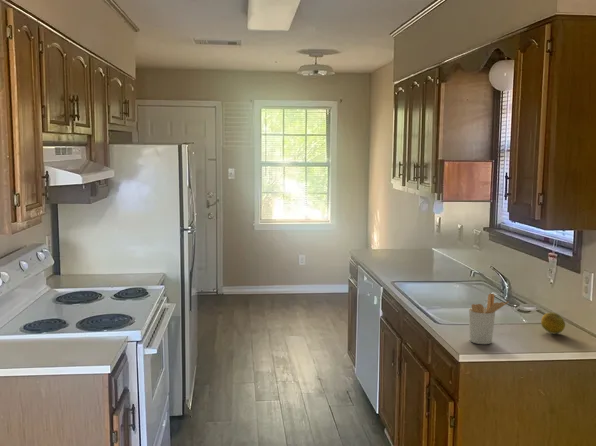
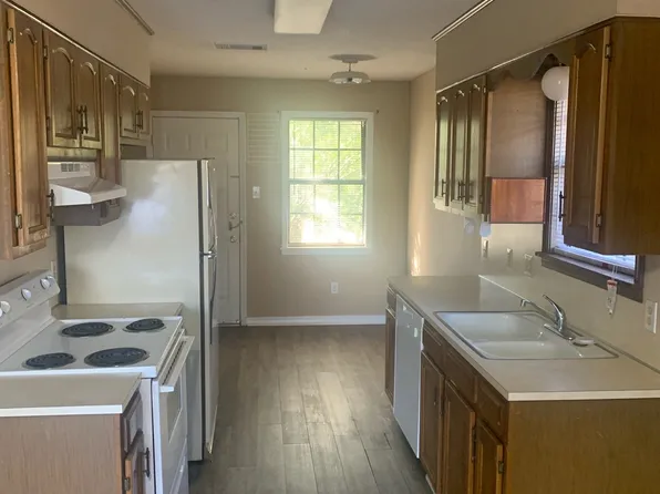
- fruit (553, 323)
- utensil holder (487, 319)
